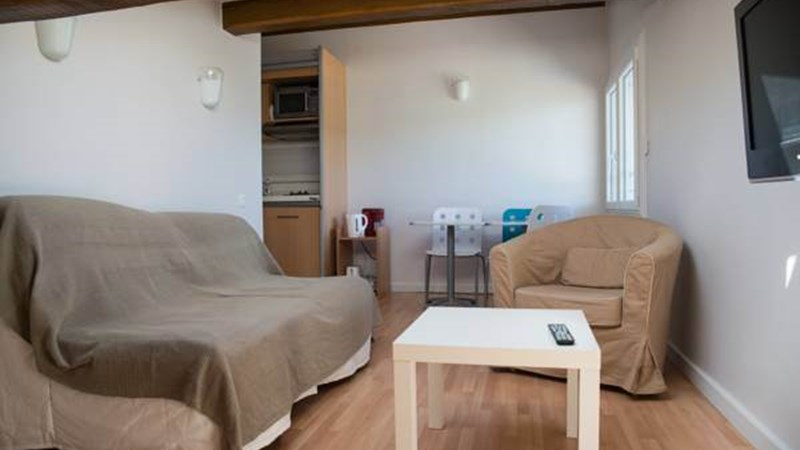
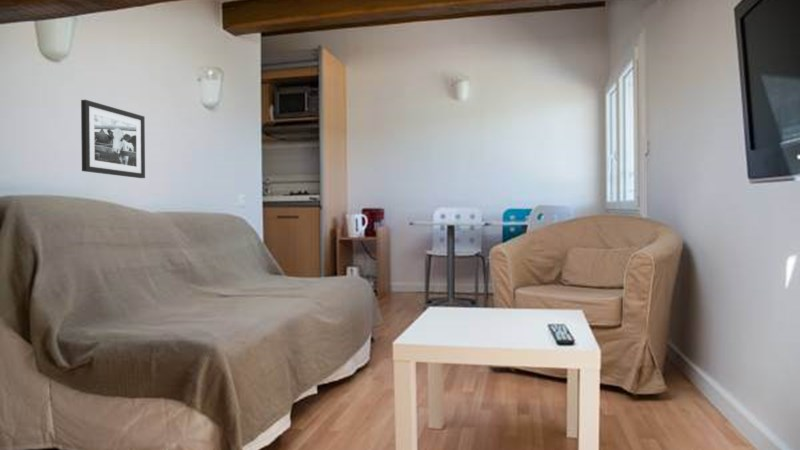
+ picture frame (115, 141)
